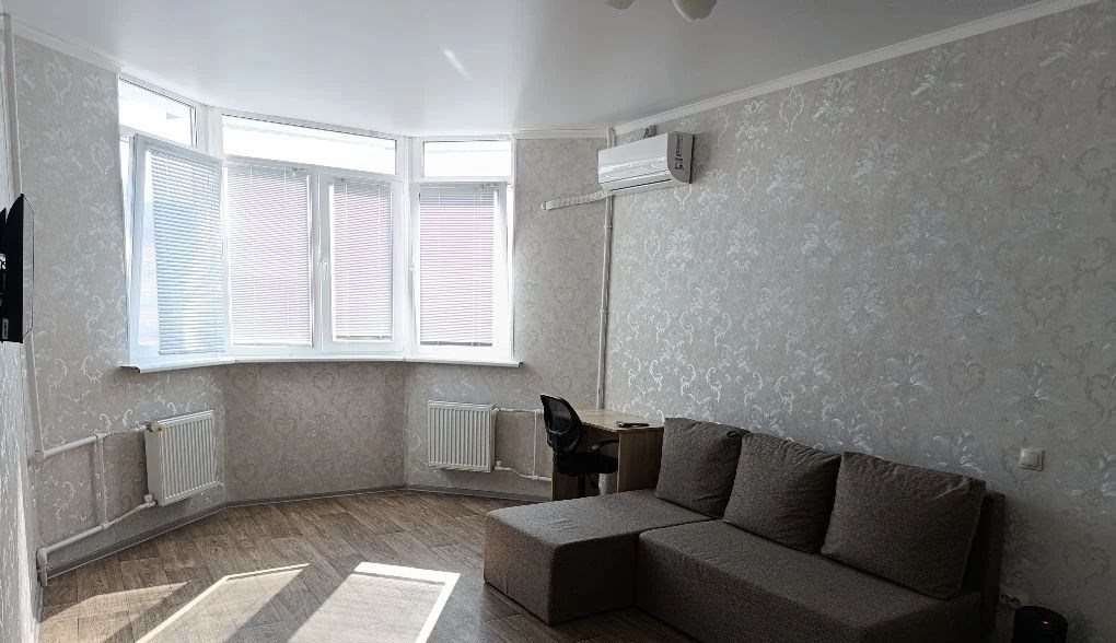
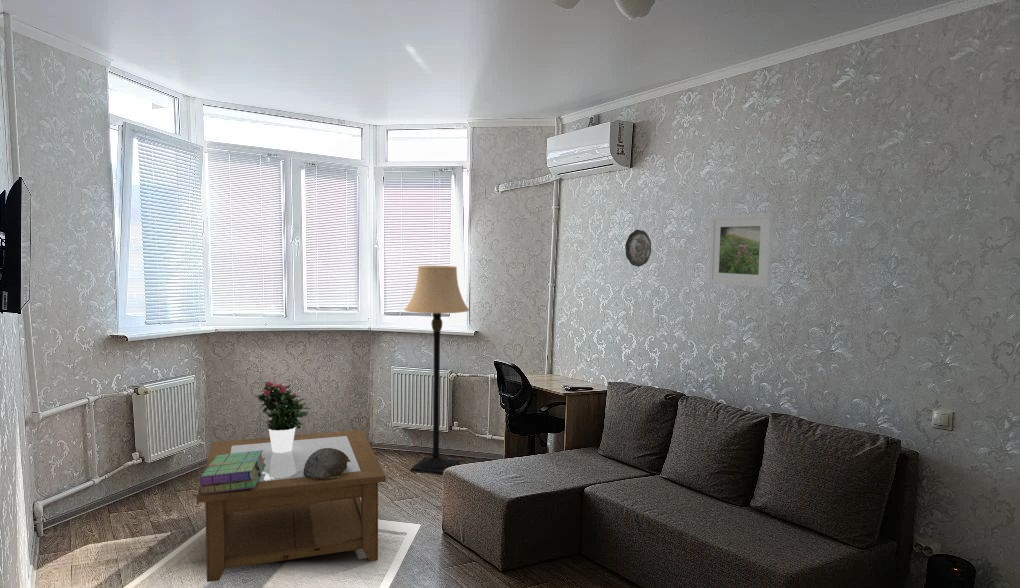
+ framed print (739, 250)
+ coffee table (293, 497)
+ potted flower (280, 416)
+ decorative plate (639, 248)
+ stack of books (234, 472)
+ decorative bowl (327, 459)
+ lamp (436, 368)
